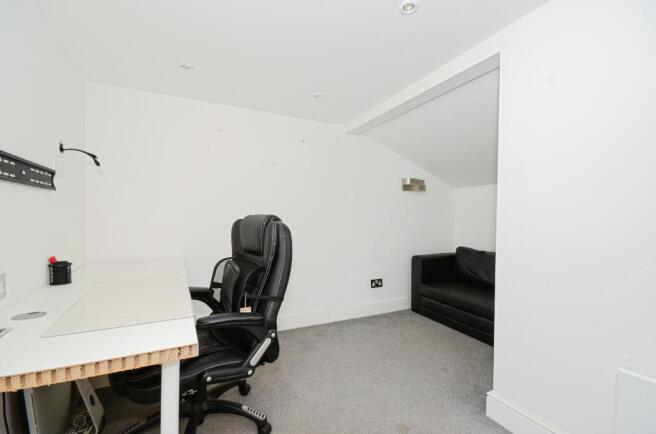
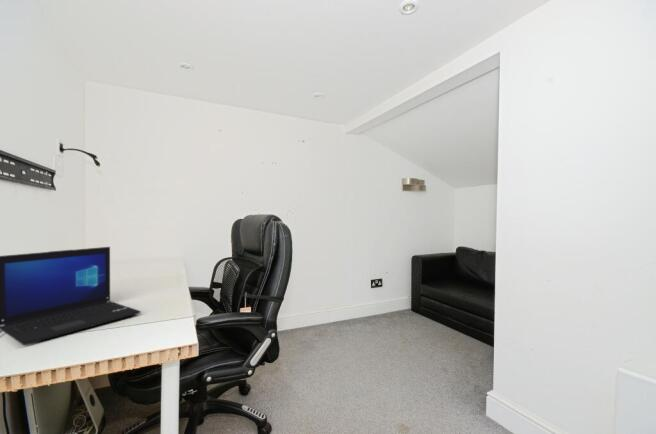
+ laptop (74, 287)
